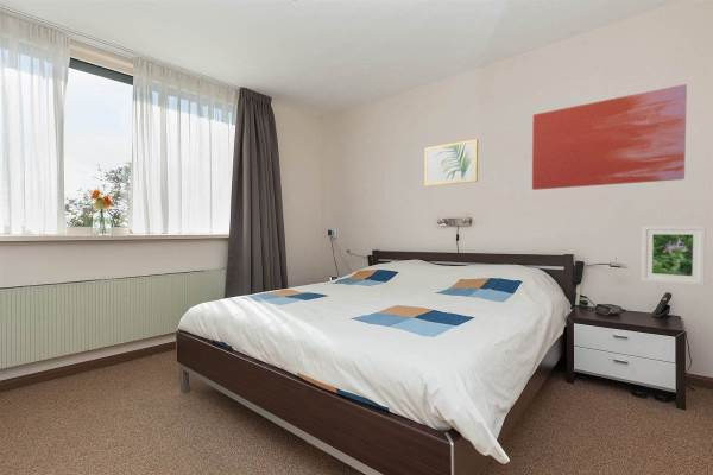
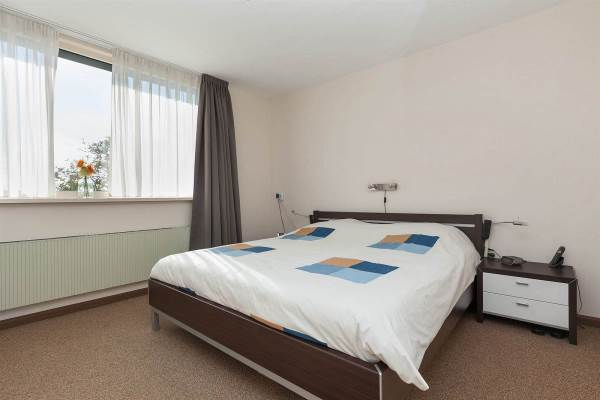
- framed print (671, 254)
- wall art (449, 164)
- wall art (600, 142)
